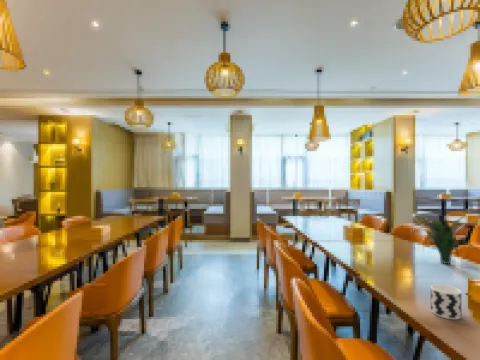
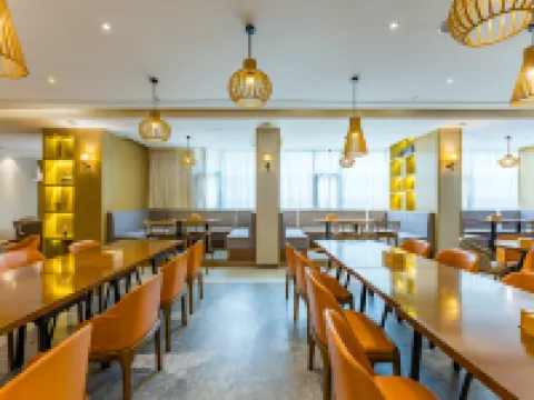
- cup (444, 299)
- plant (443, 239)
